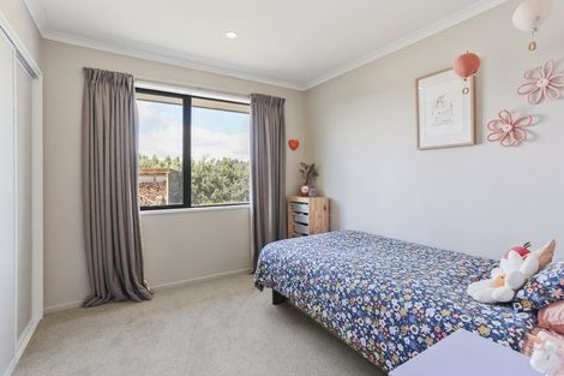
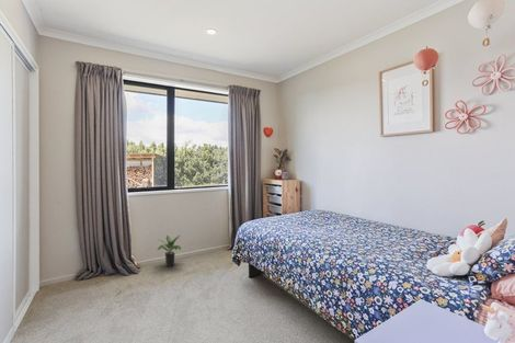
+ potted plant (169, 251)
